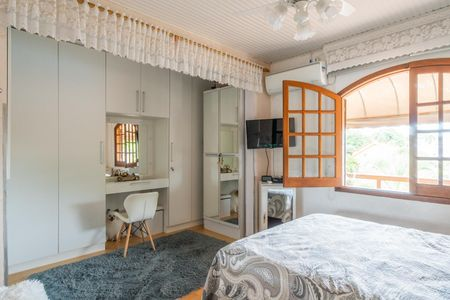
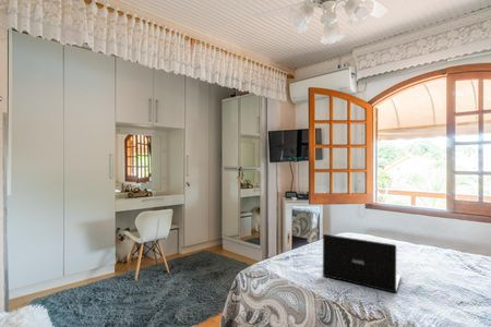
+ laptop (361, 255)
